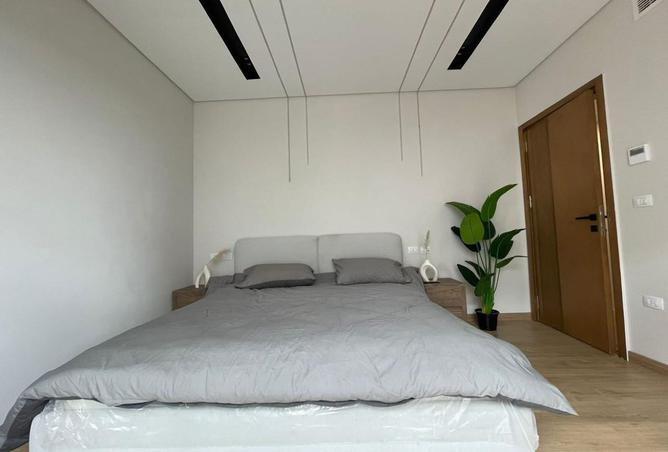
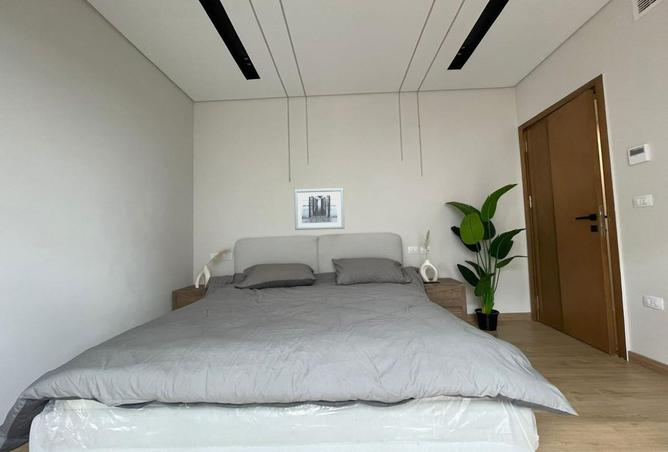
+ wall art (319, 209)
